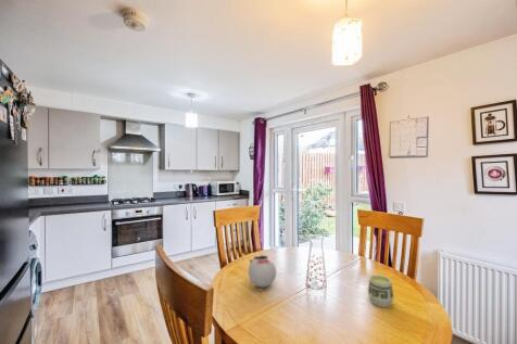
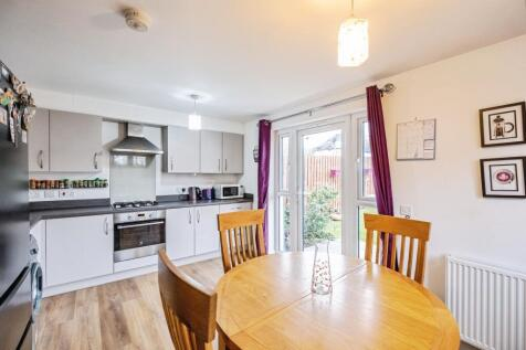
- teapot (262, 270)
- cup (380, 290)
